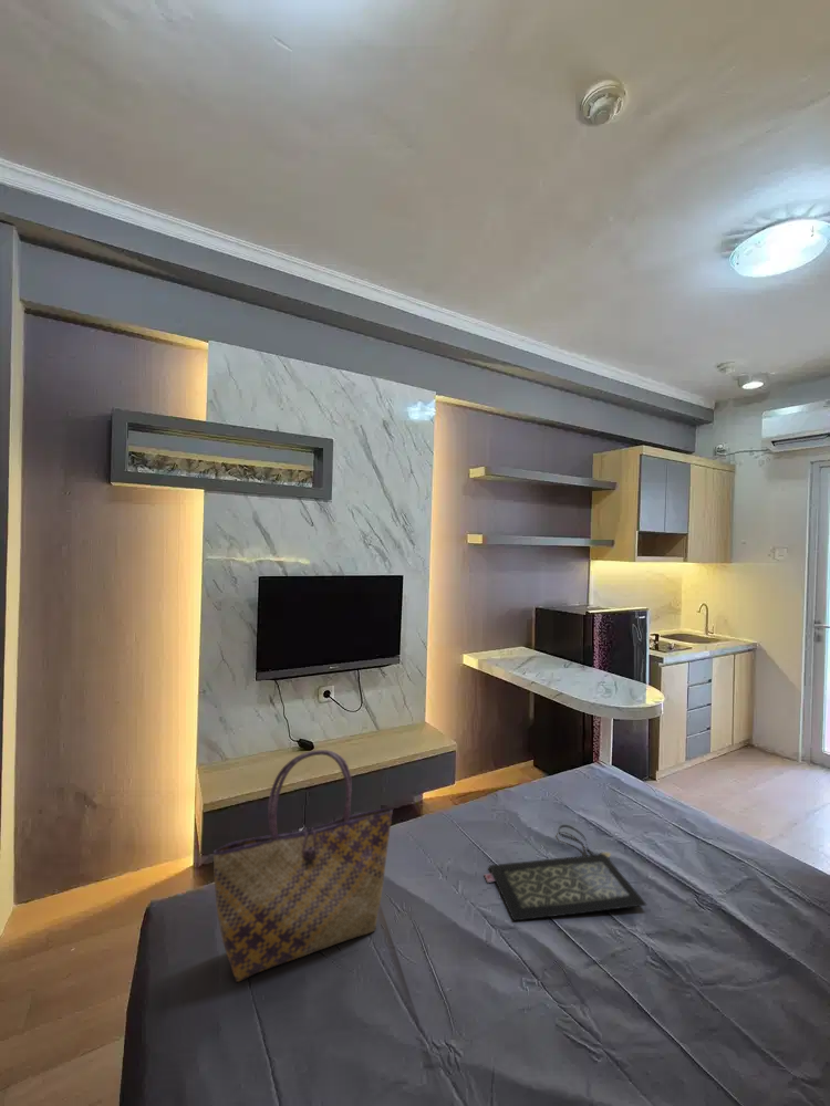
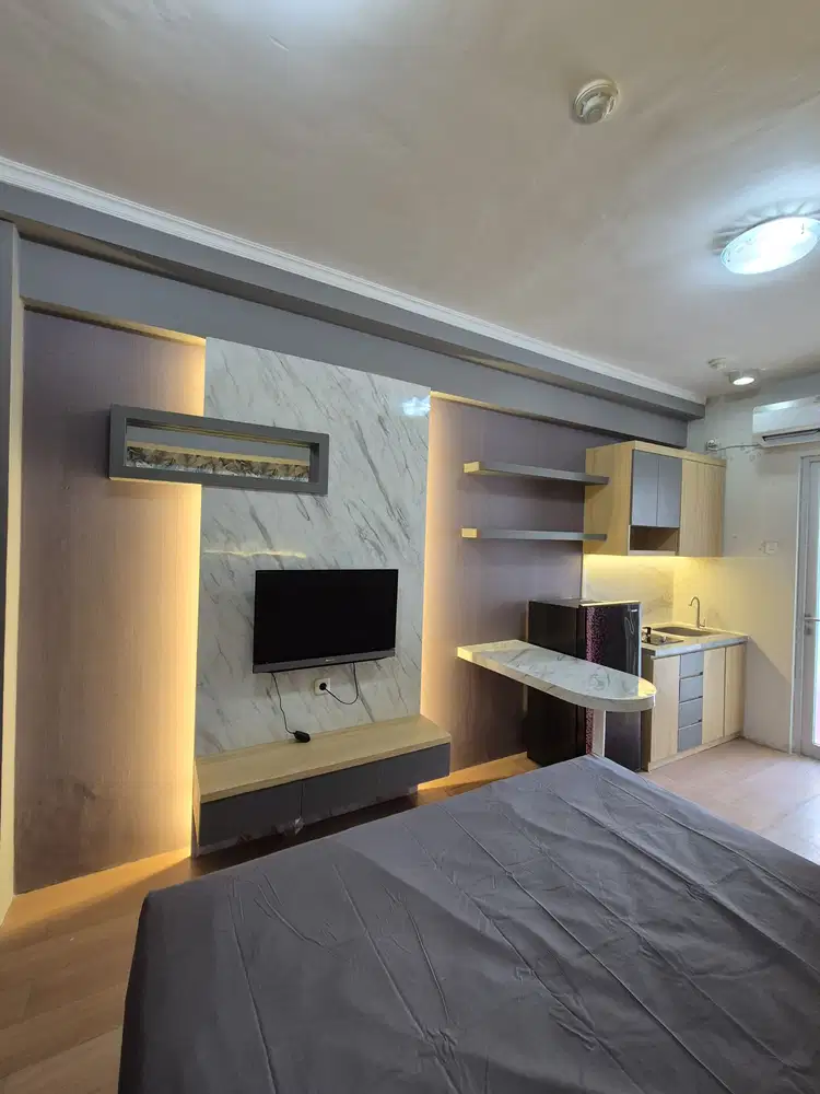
- clutch bag (568, 880)
- tote bag (308, 844)
